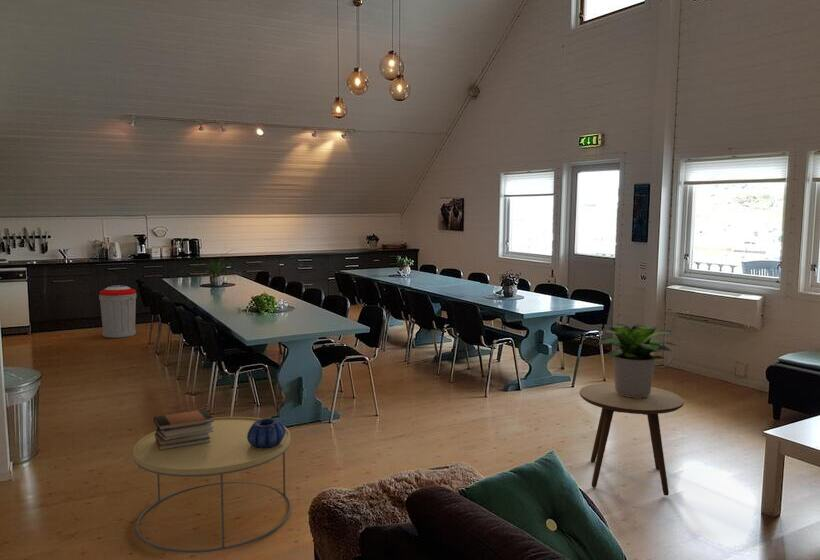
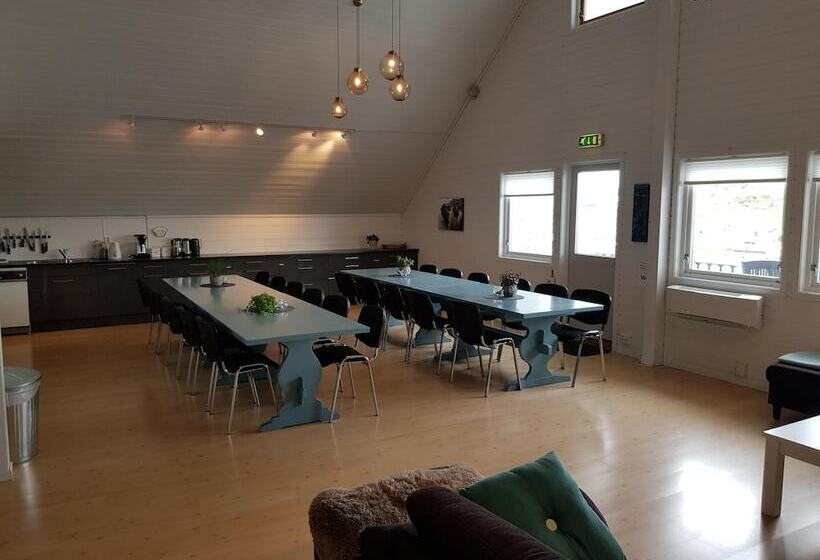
- coffee table (215, 474)
- side table (608, 433)
- potted plant (639, 362)
- book stack (183, 427)
- decorative bowl (266, 430)
- trash can (118, 310)
